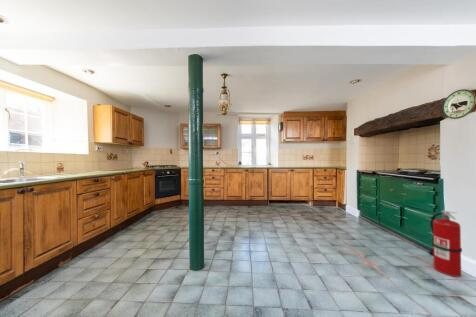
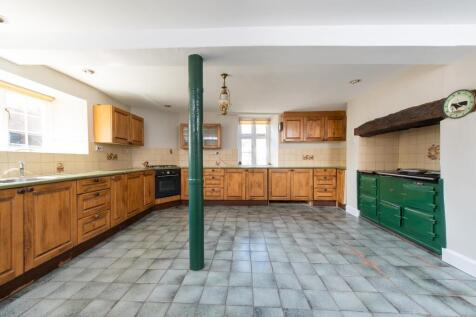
- fire extinguisher (442, 238)
